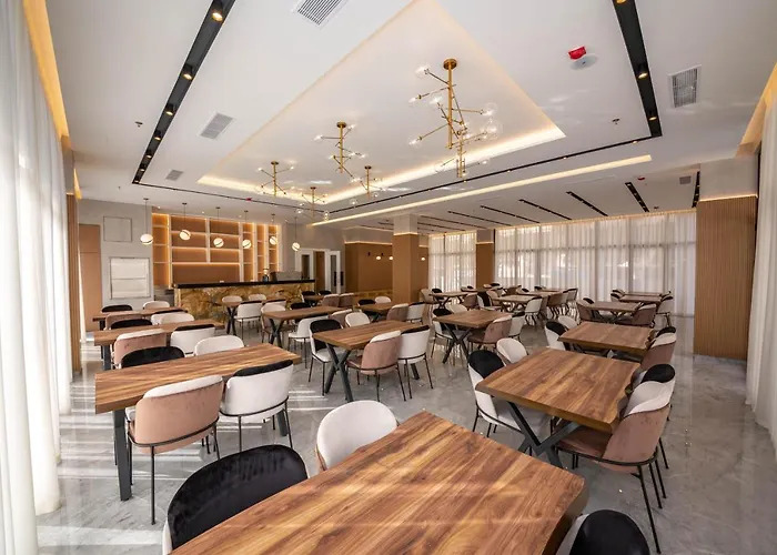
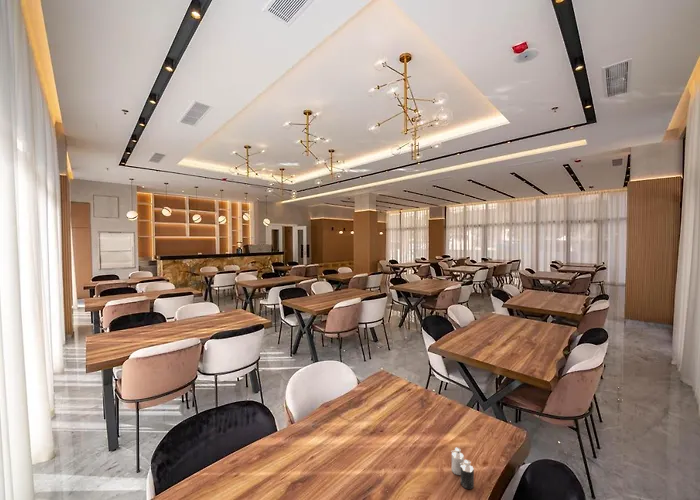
+ candle (461, 466)
